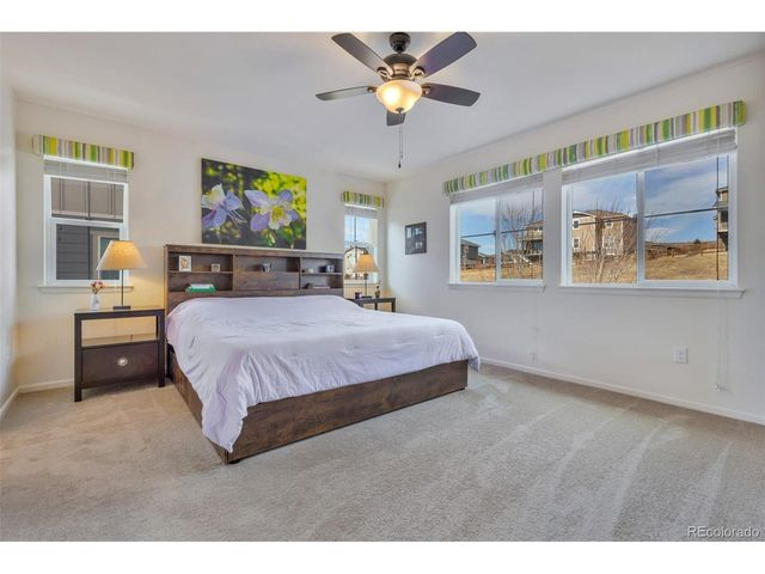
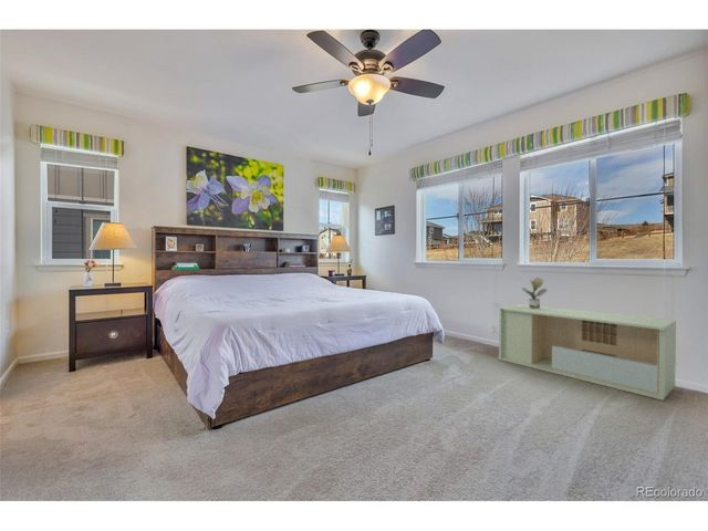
+ storage bench (576, 342)
+ potted plant (532, 292)
